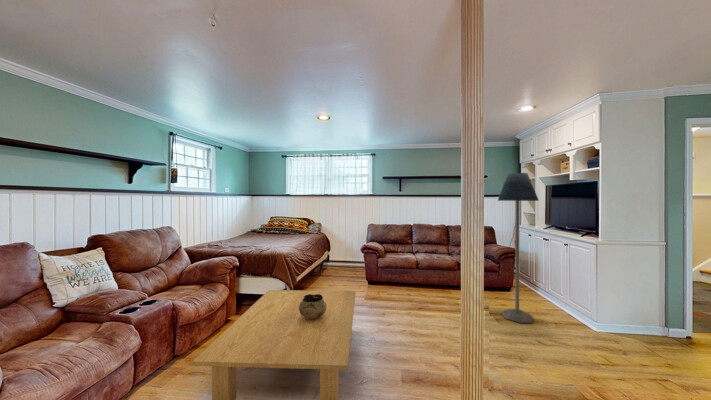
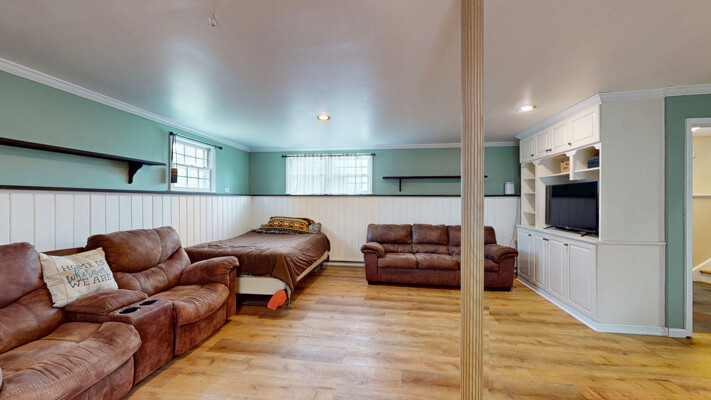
- coffee table (296, 338)
- decorative bowl (312, 306)
- floor lamp (517, 245)
